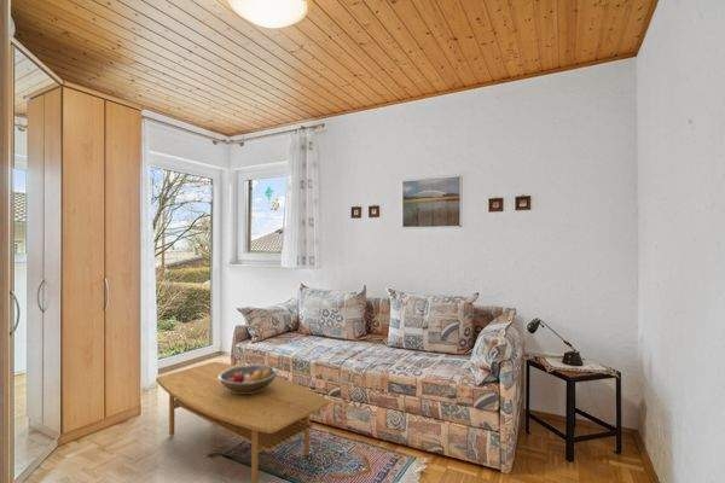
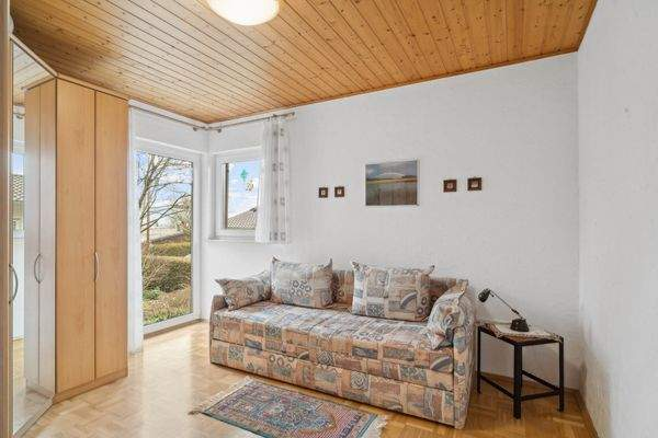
- fruit bowl (248, 378)
- coffee table (236, 415)
